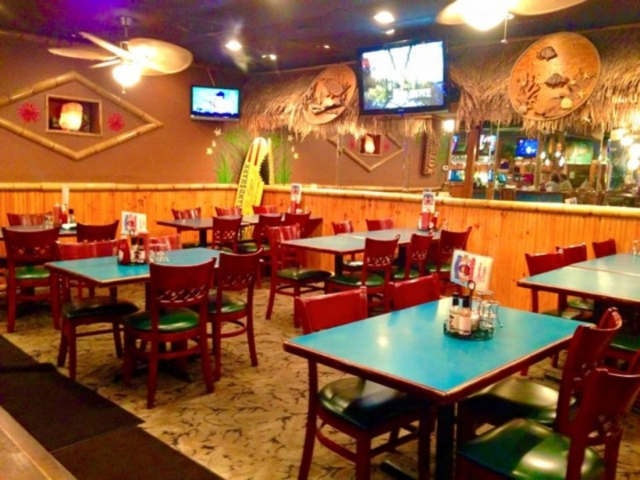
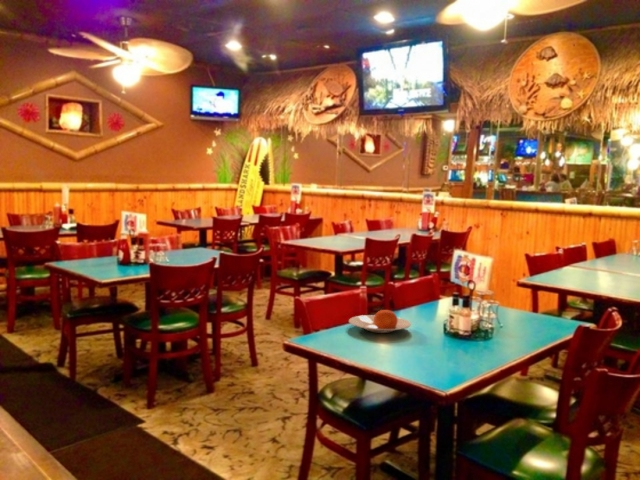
+ plate (379, 319)
